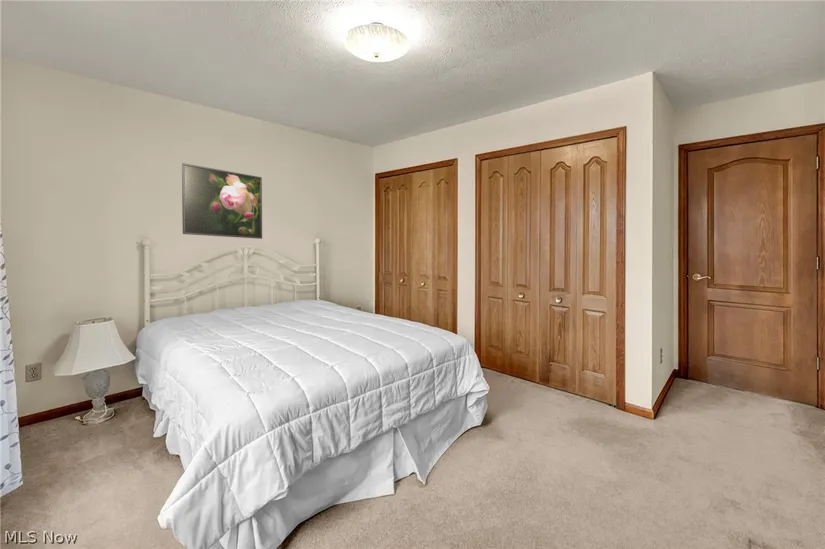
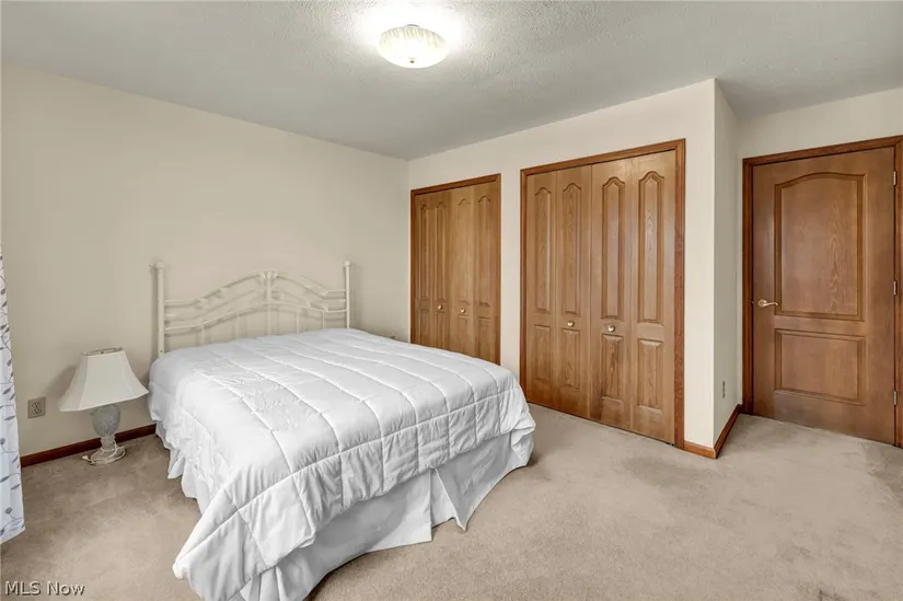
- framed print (224, 203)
